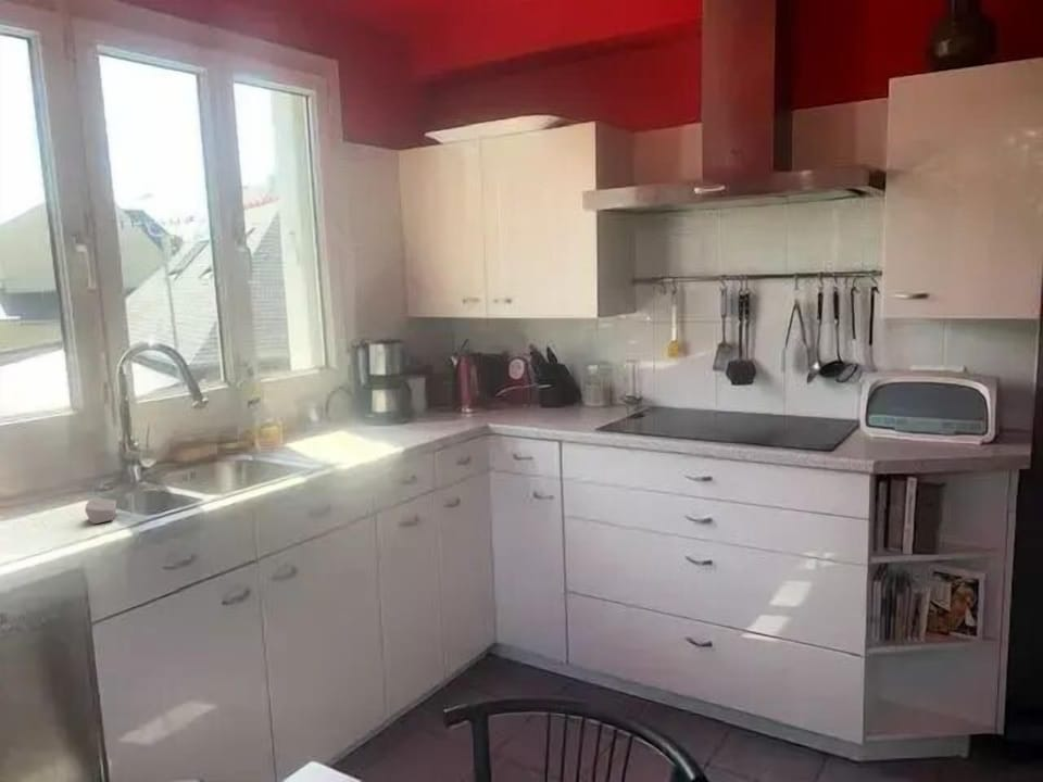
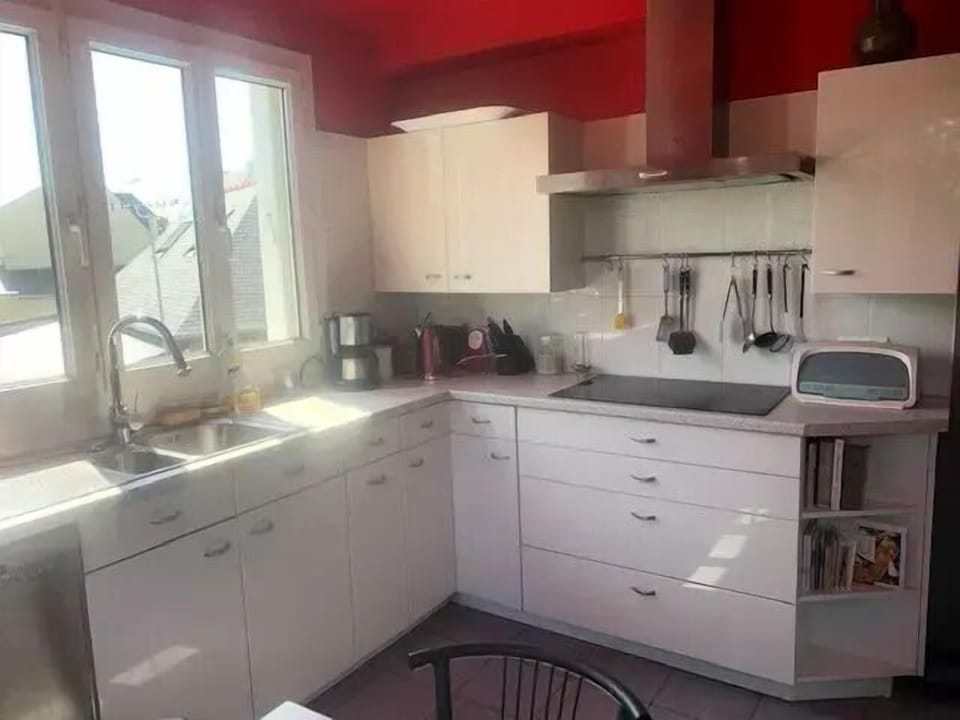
- soap bar (100, 509)
